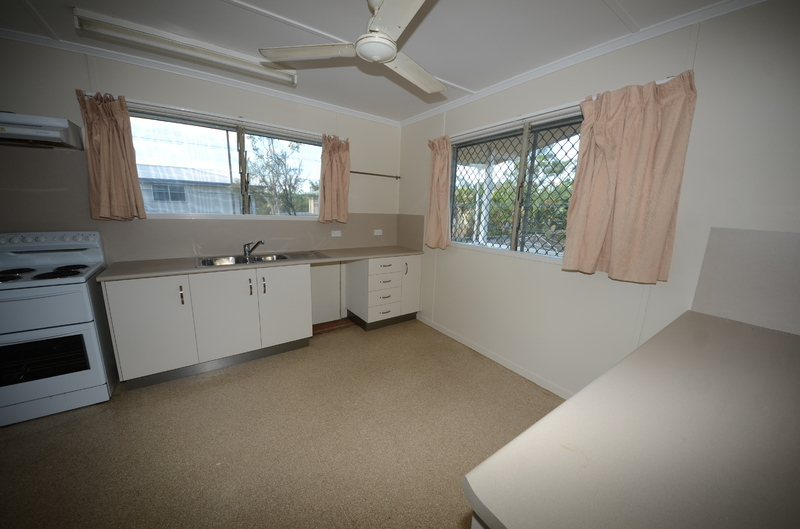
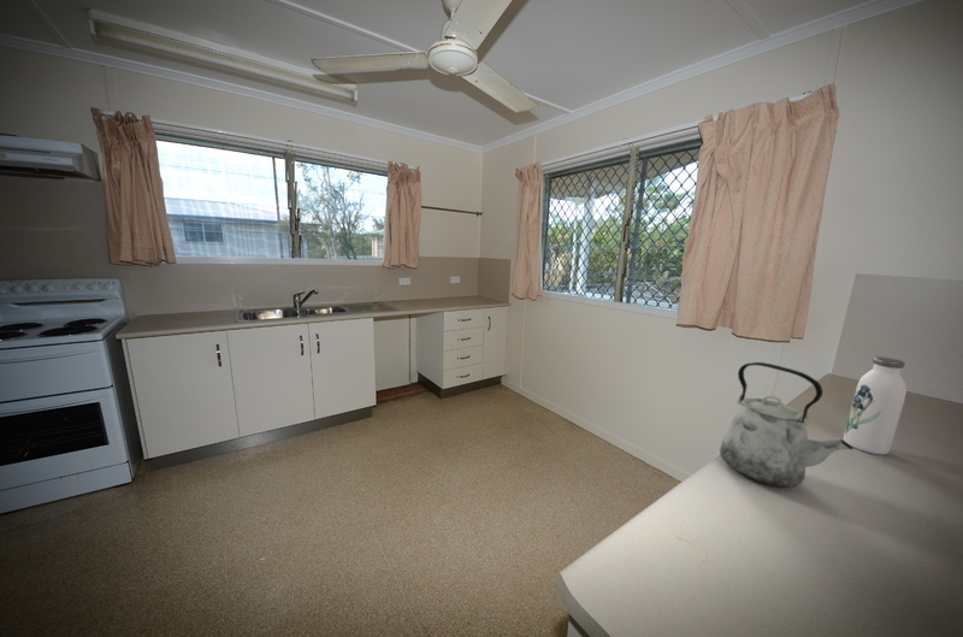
+ kettle (784, 426)
+ water bottle (876, 403)
